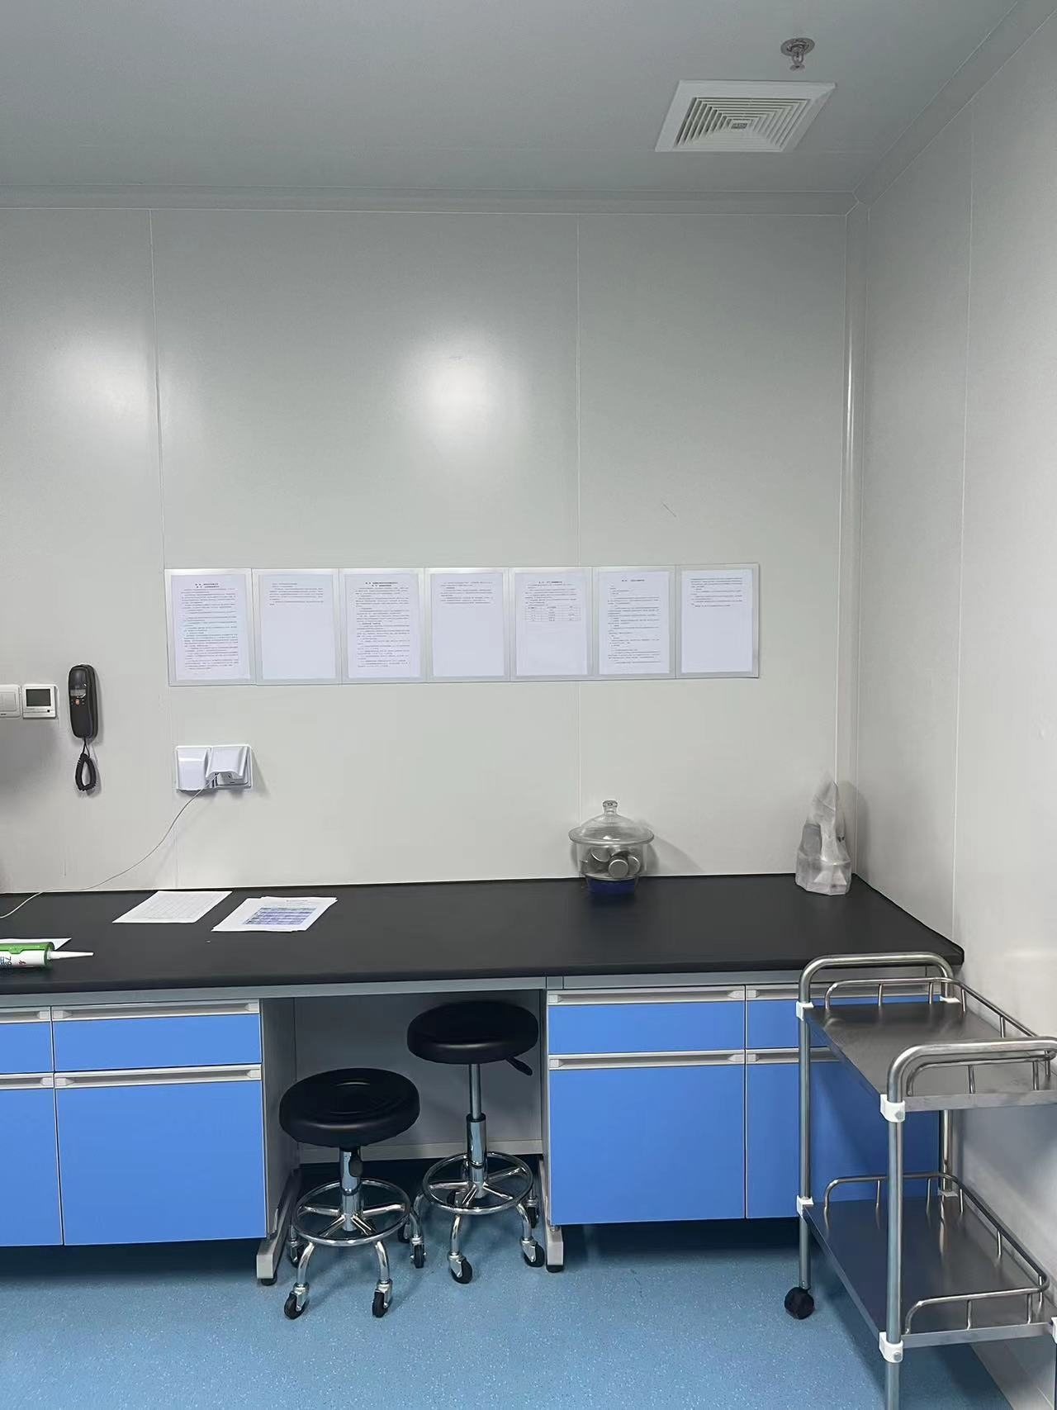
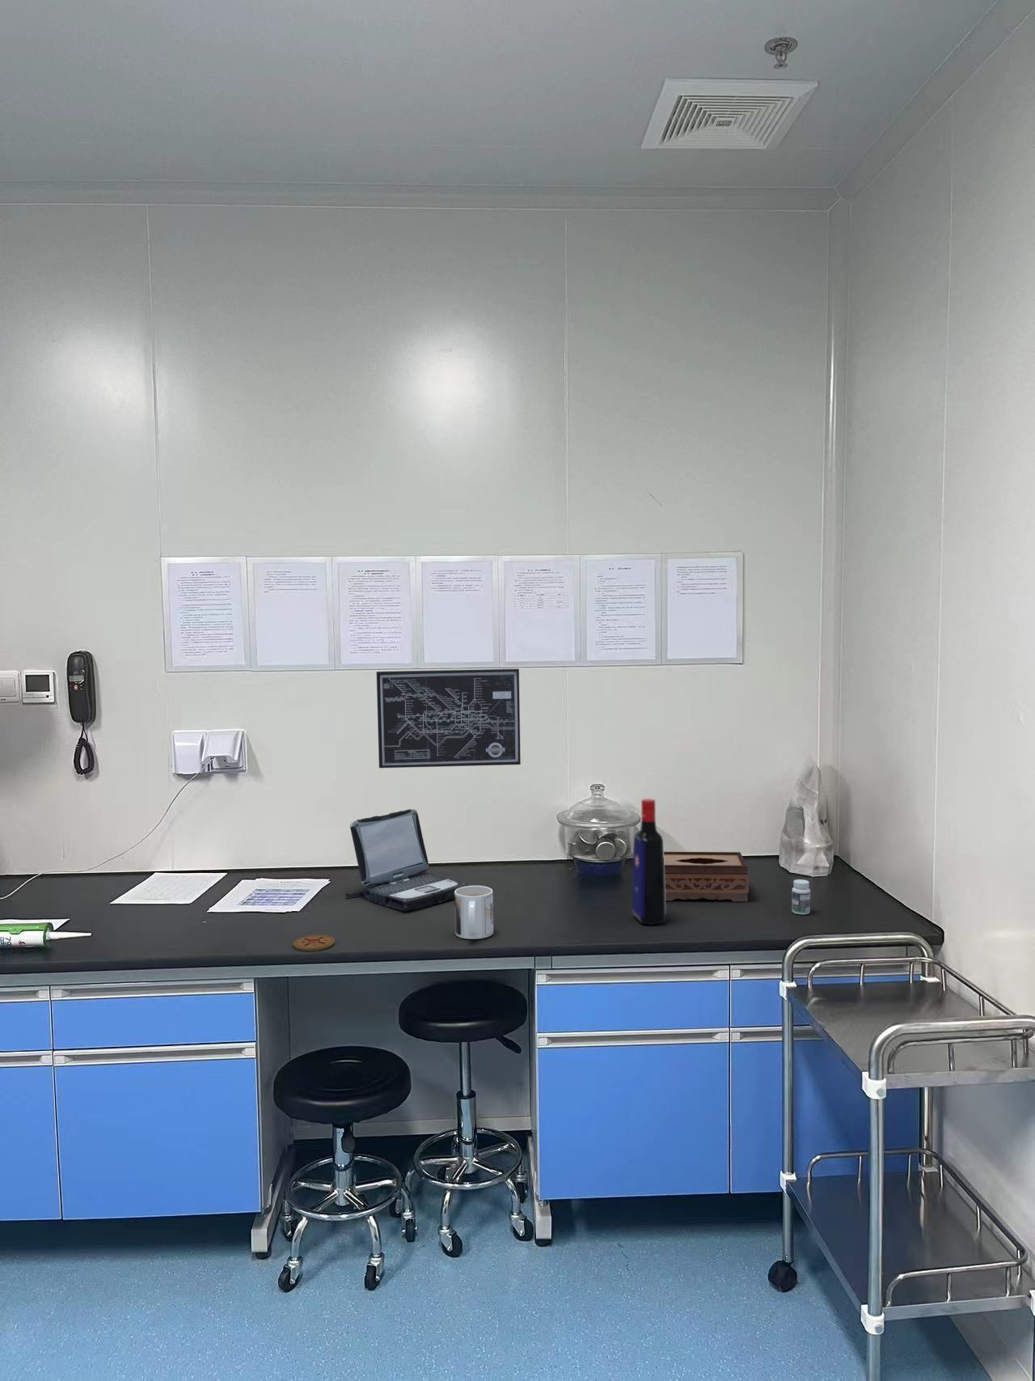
+ coaster (314, 943)
+ pill bottle (800, 896)
+ laptop (407, 857)
+ liquor bottle (648, 860)
+ tissue box (699, 875)
+ mug (472, 912)
+ wall art (449, 718)
